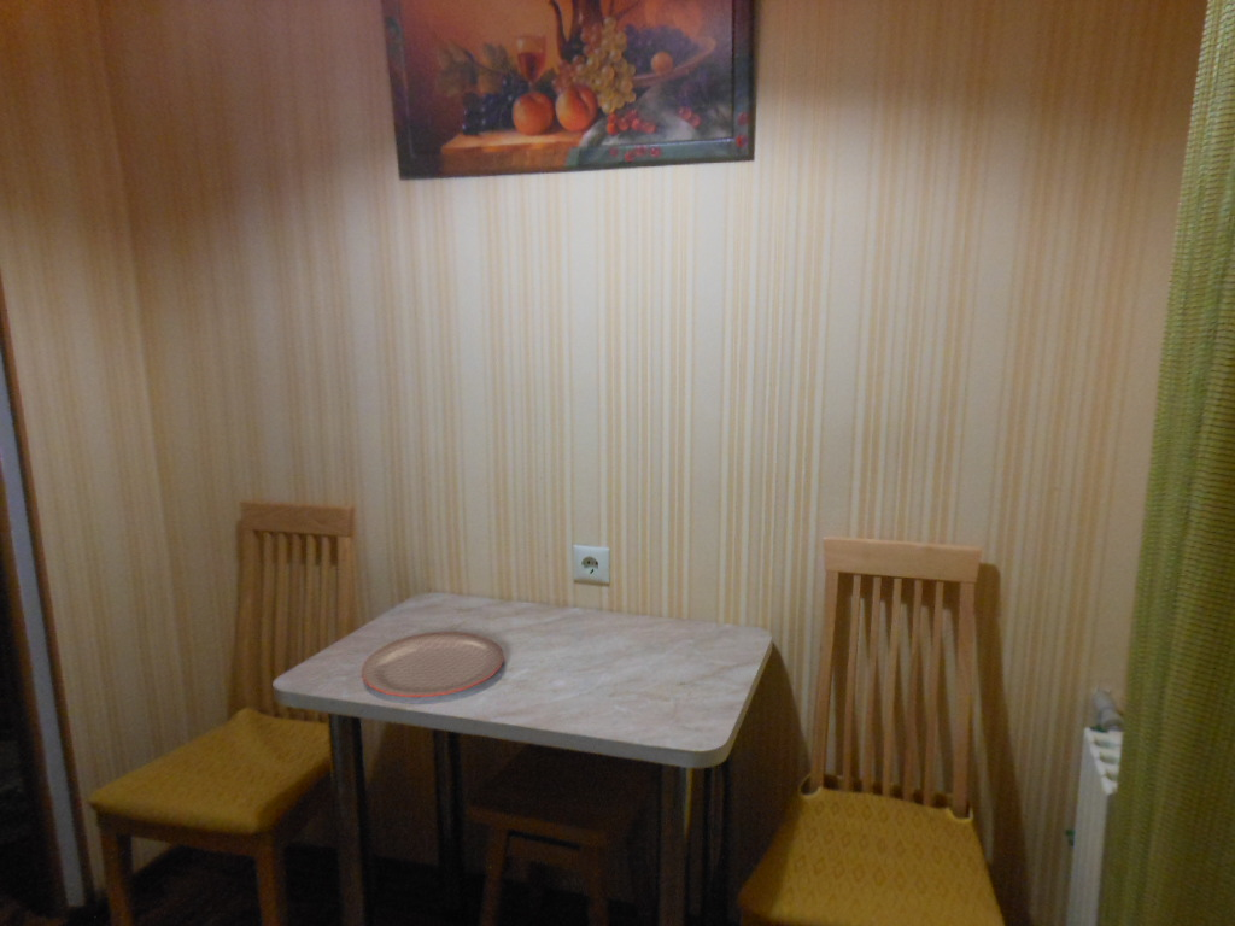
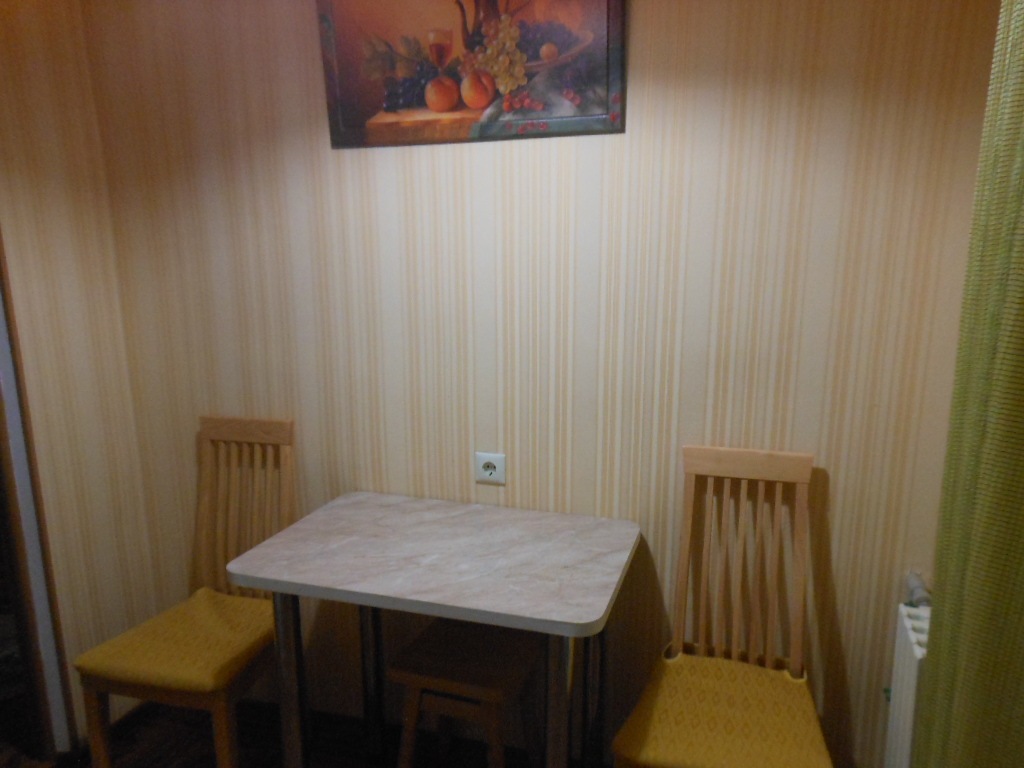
- plate (434, 666)
